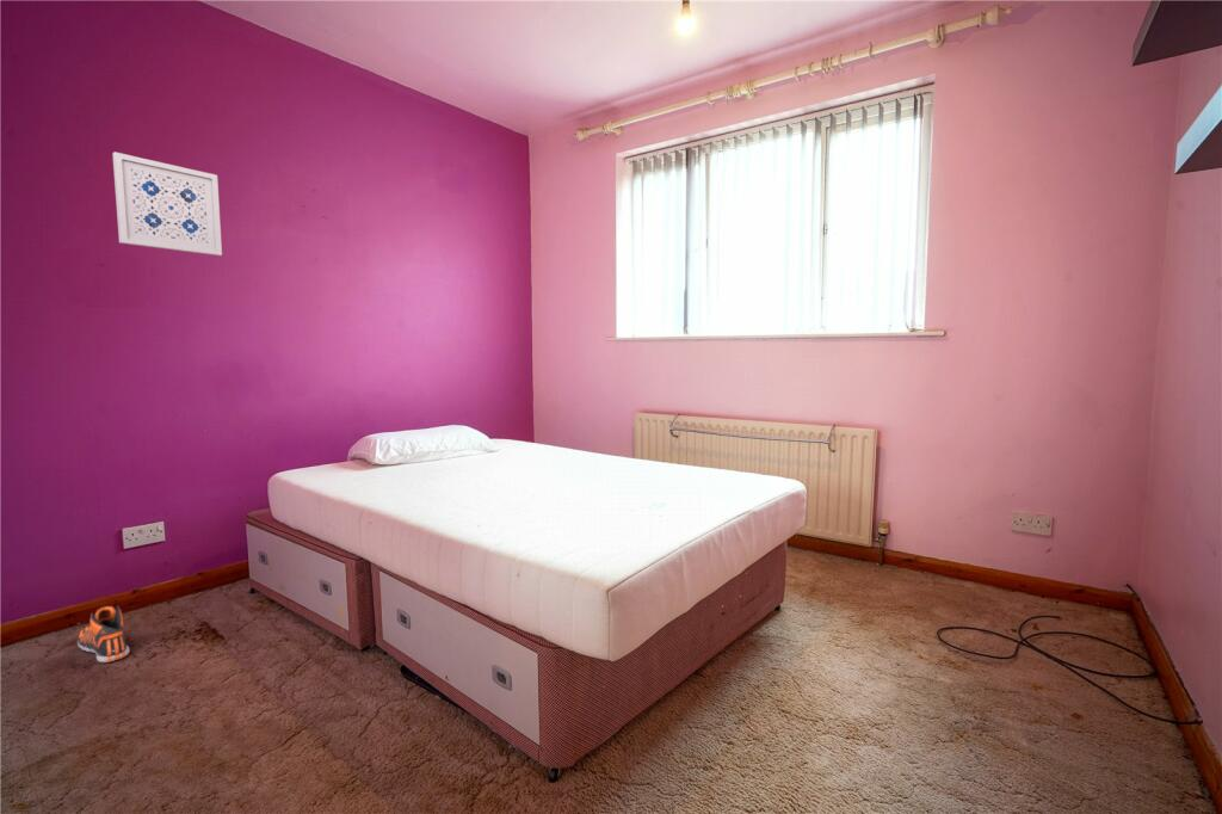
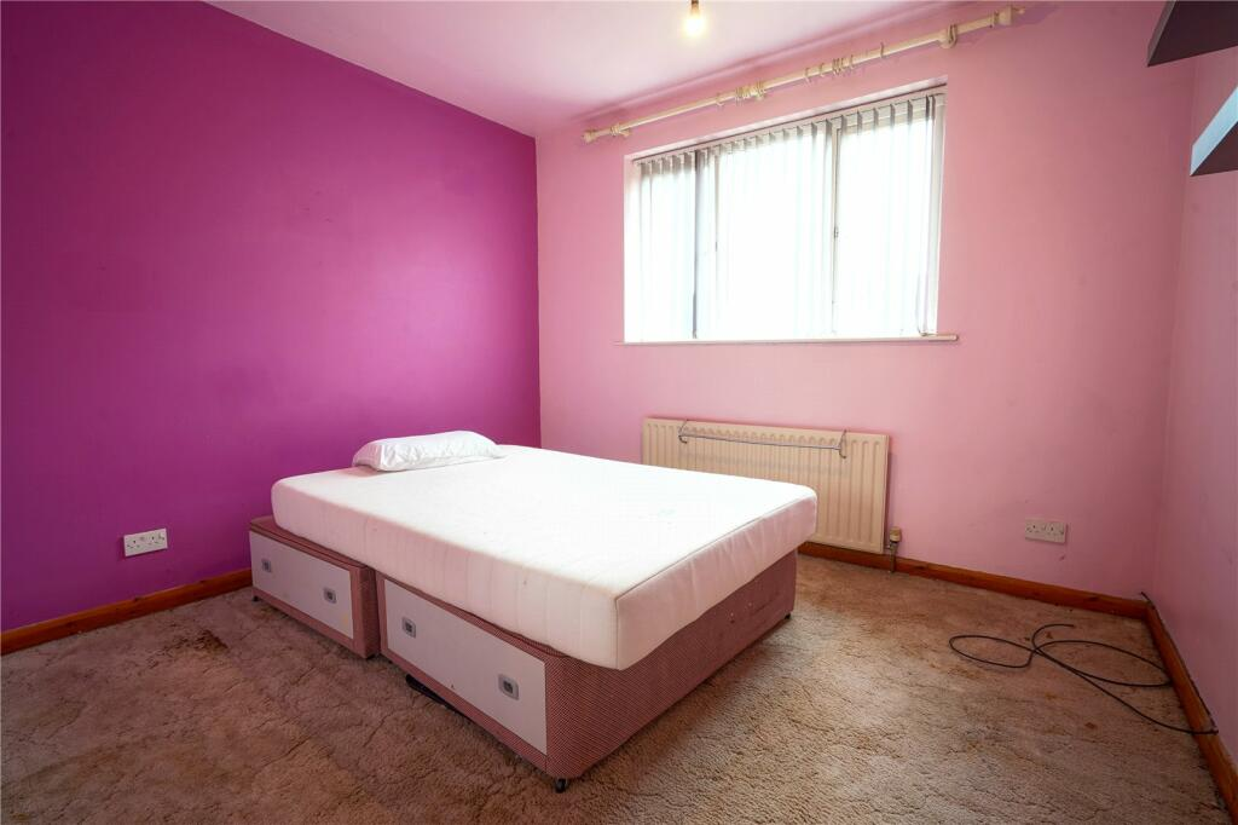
- wall art (171, 206)
- sneaker (104, 625)
